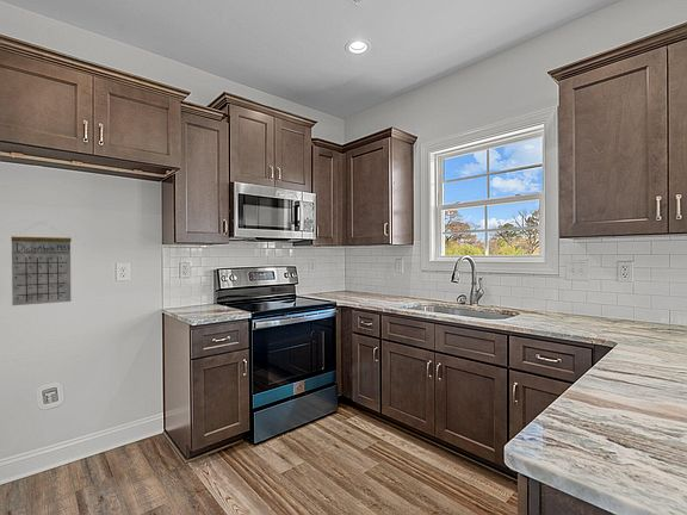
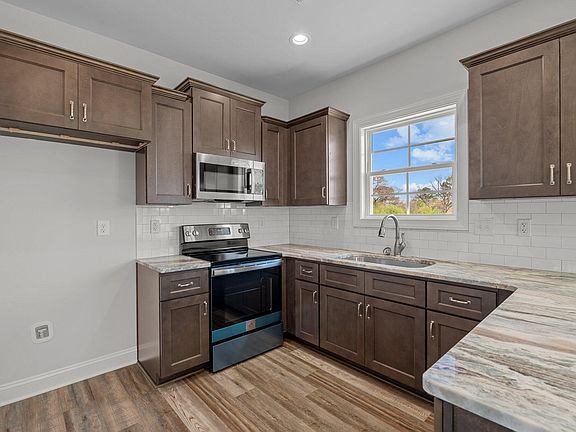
- calendar (42, 262)
